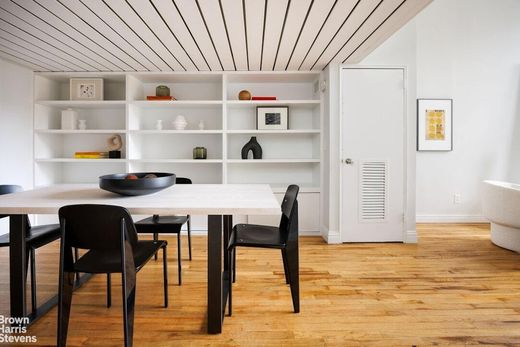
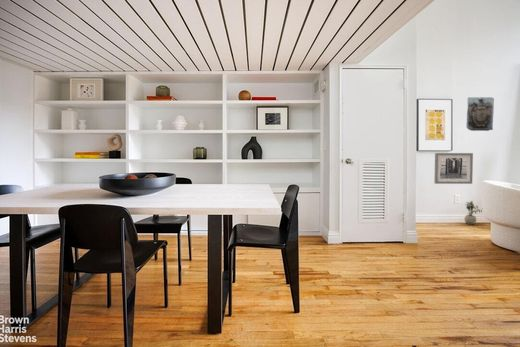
+ potted plant (472, 212)
+ wall art (453, 168)
+ stone relief (481, 114)
